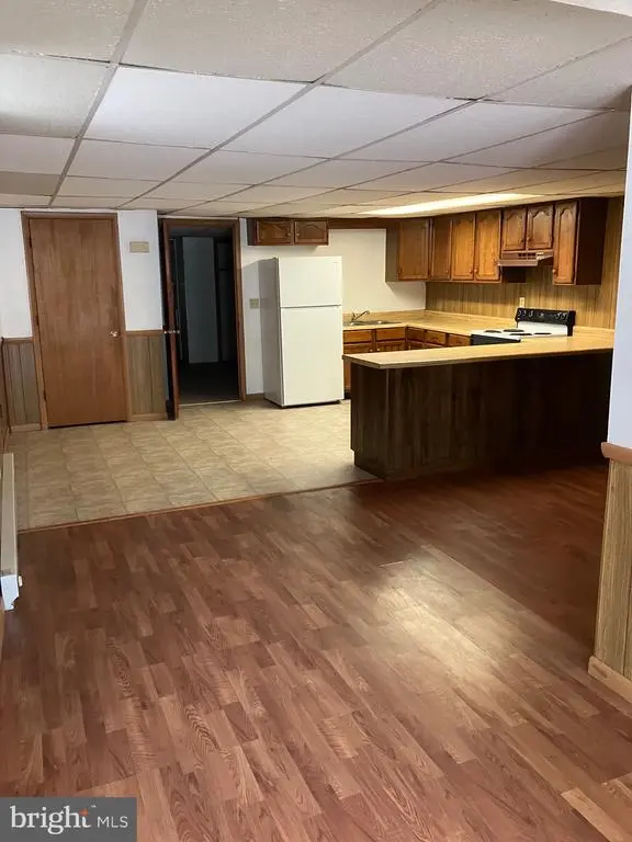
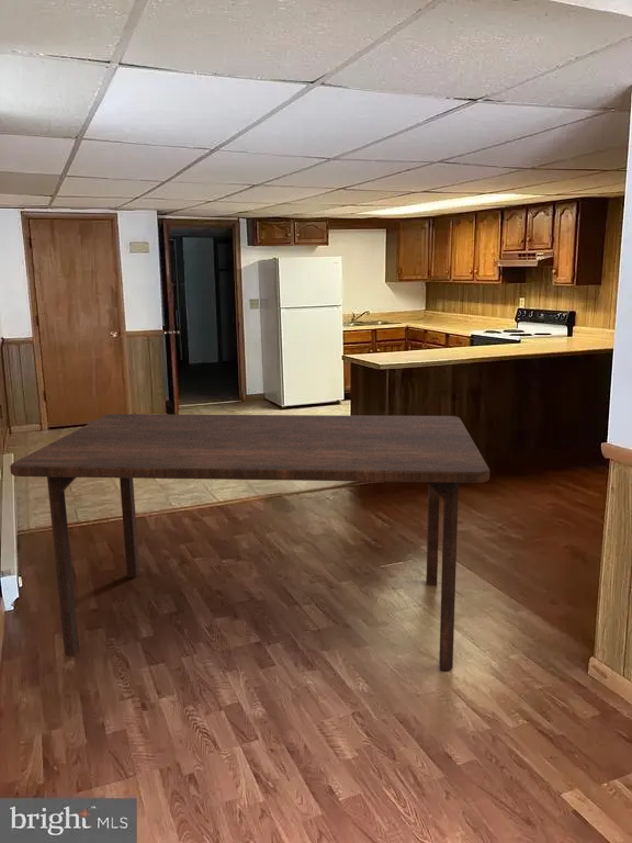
+ dining table (266, 479)
